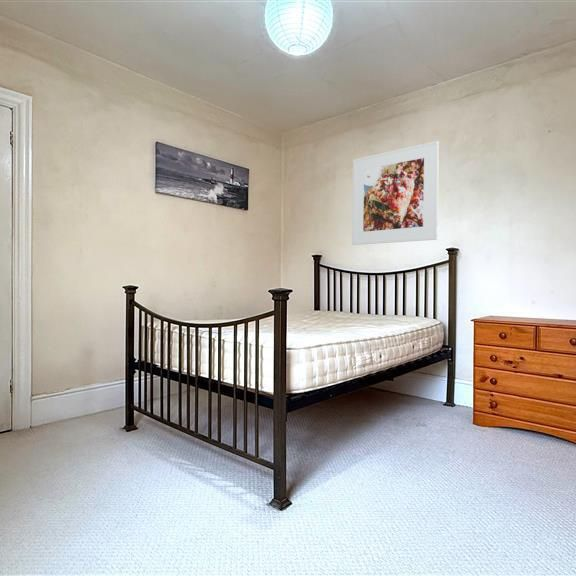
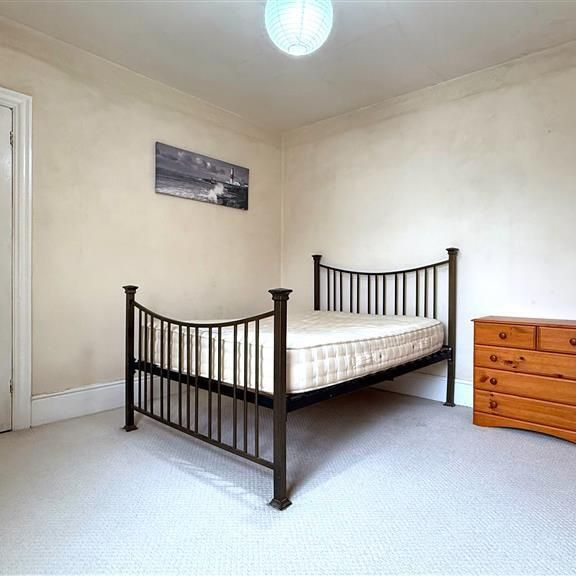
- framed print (392, 196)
